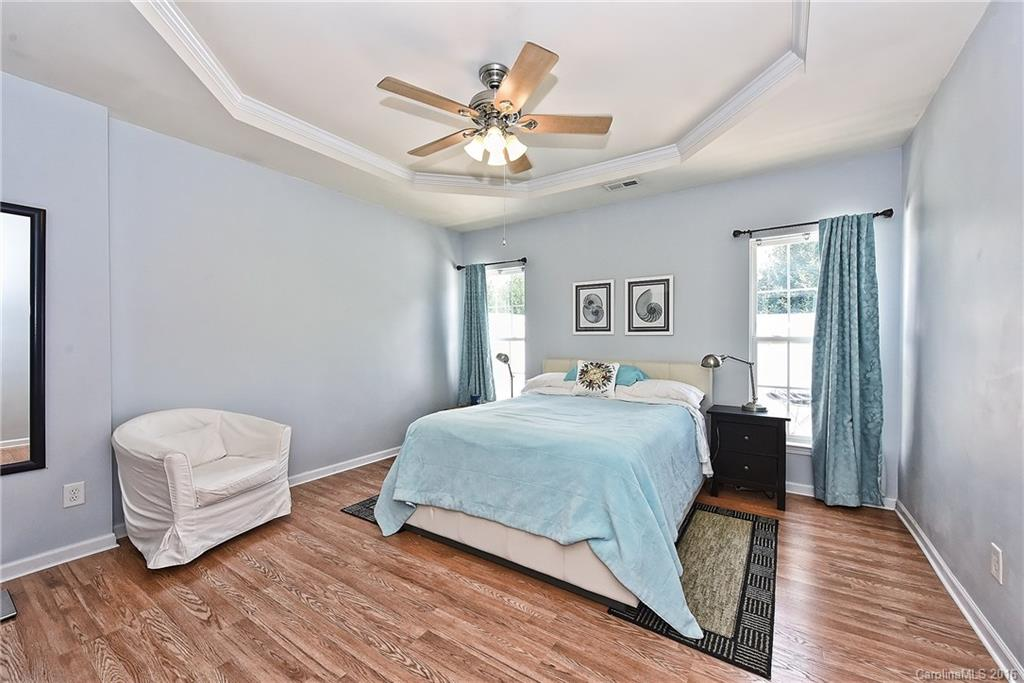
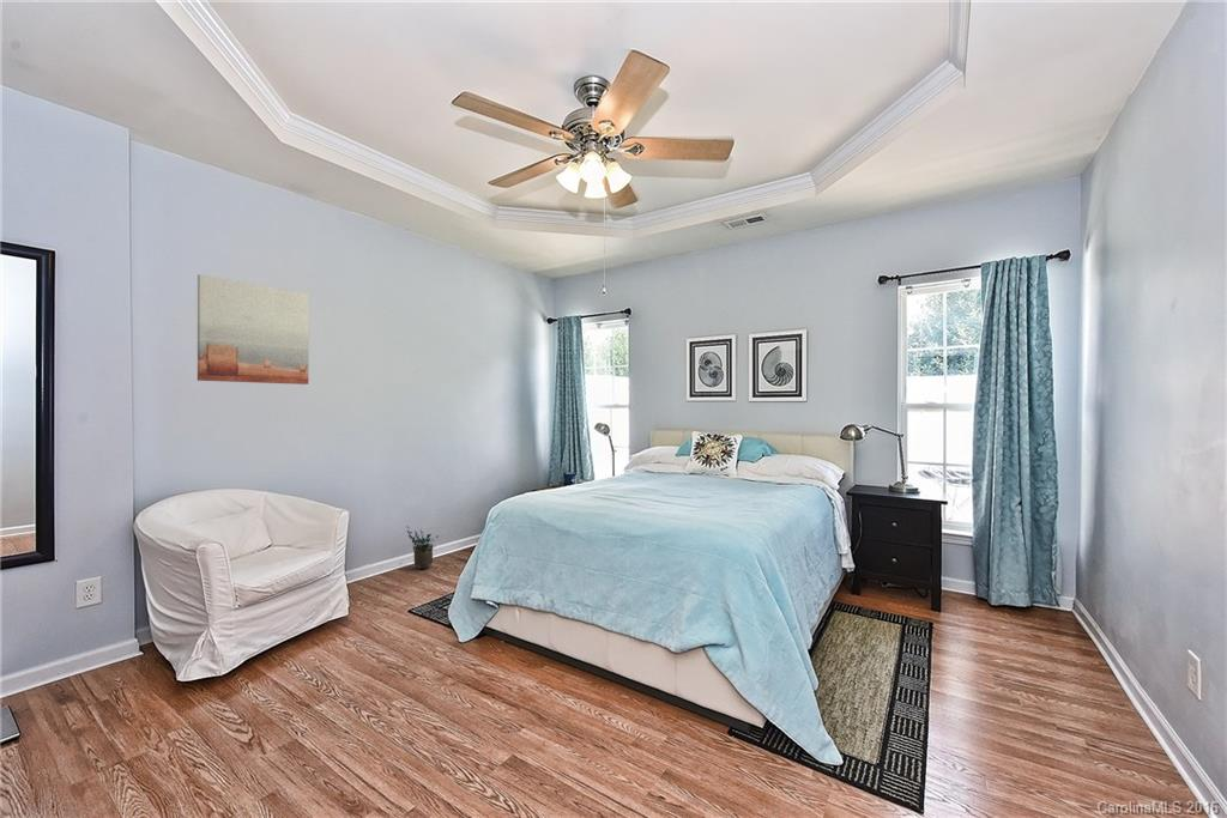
+ wall art (256, 333)
+ potted plant (421, 545)
